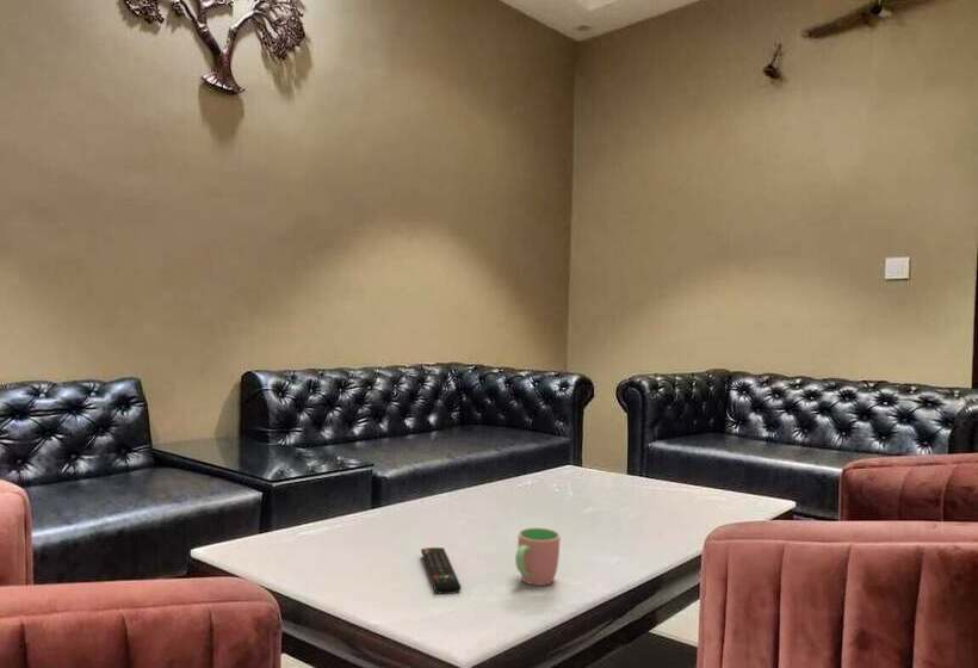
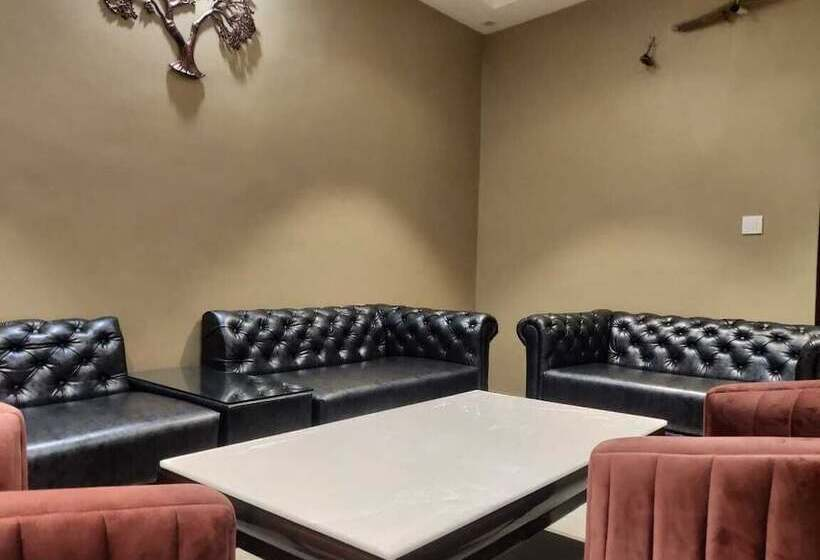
- cup (534, 558)
- remote control (439, 569)
